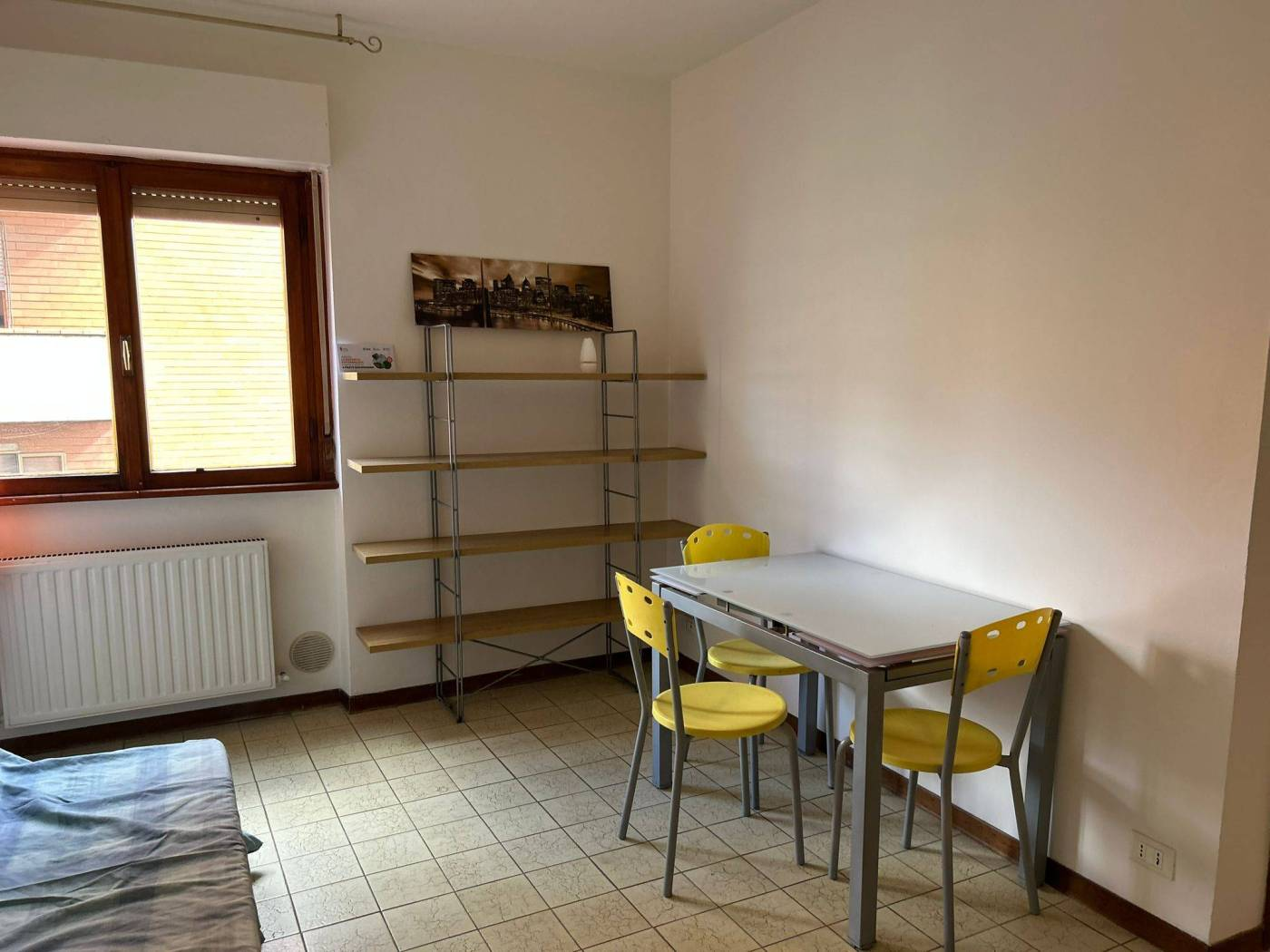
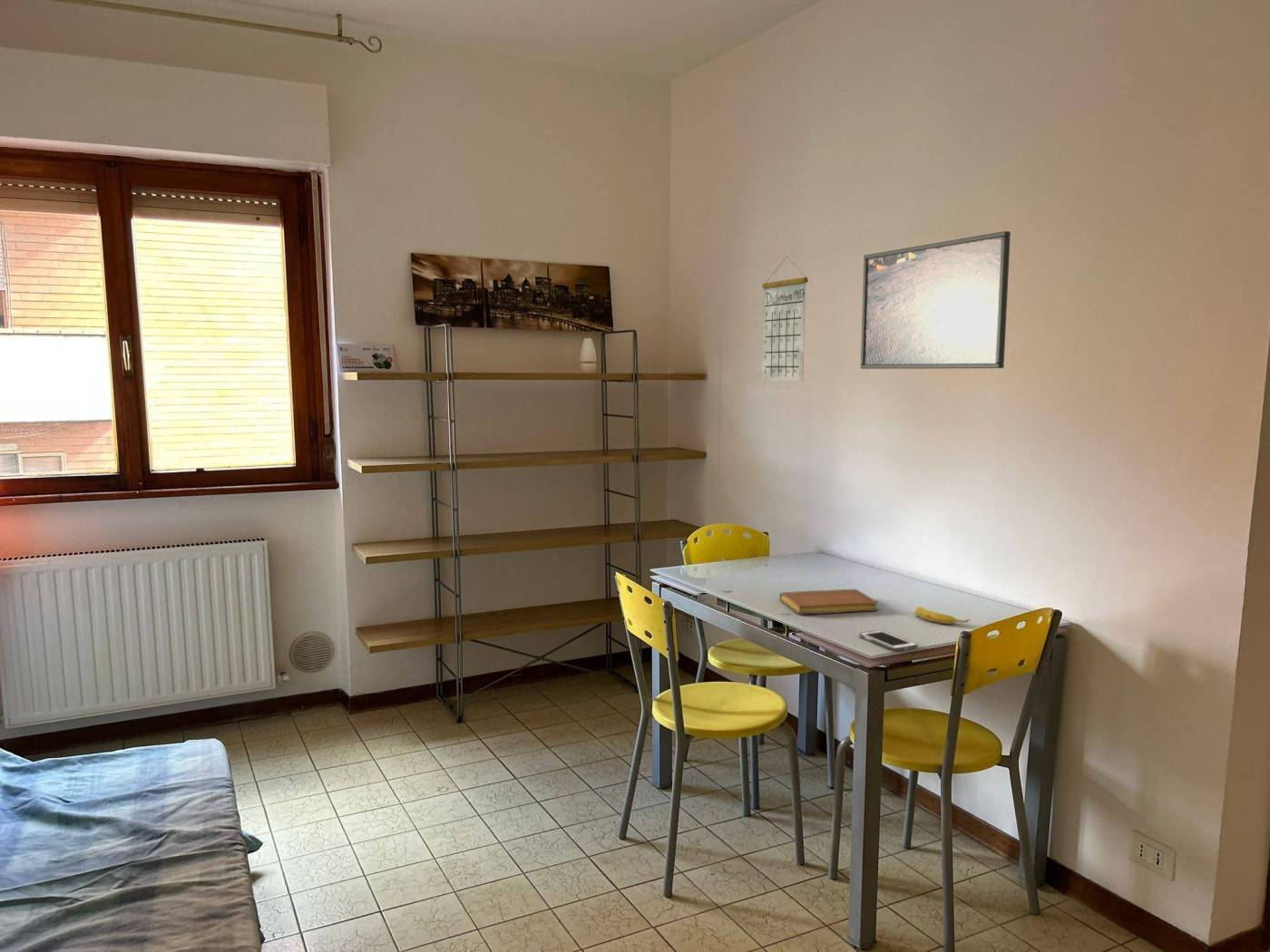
+ banana (938, 614)
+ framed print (927, 306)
+ notebook (827, 600)
+ cell phone (887, 640)
+ calendar (783, 318)
